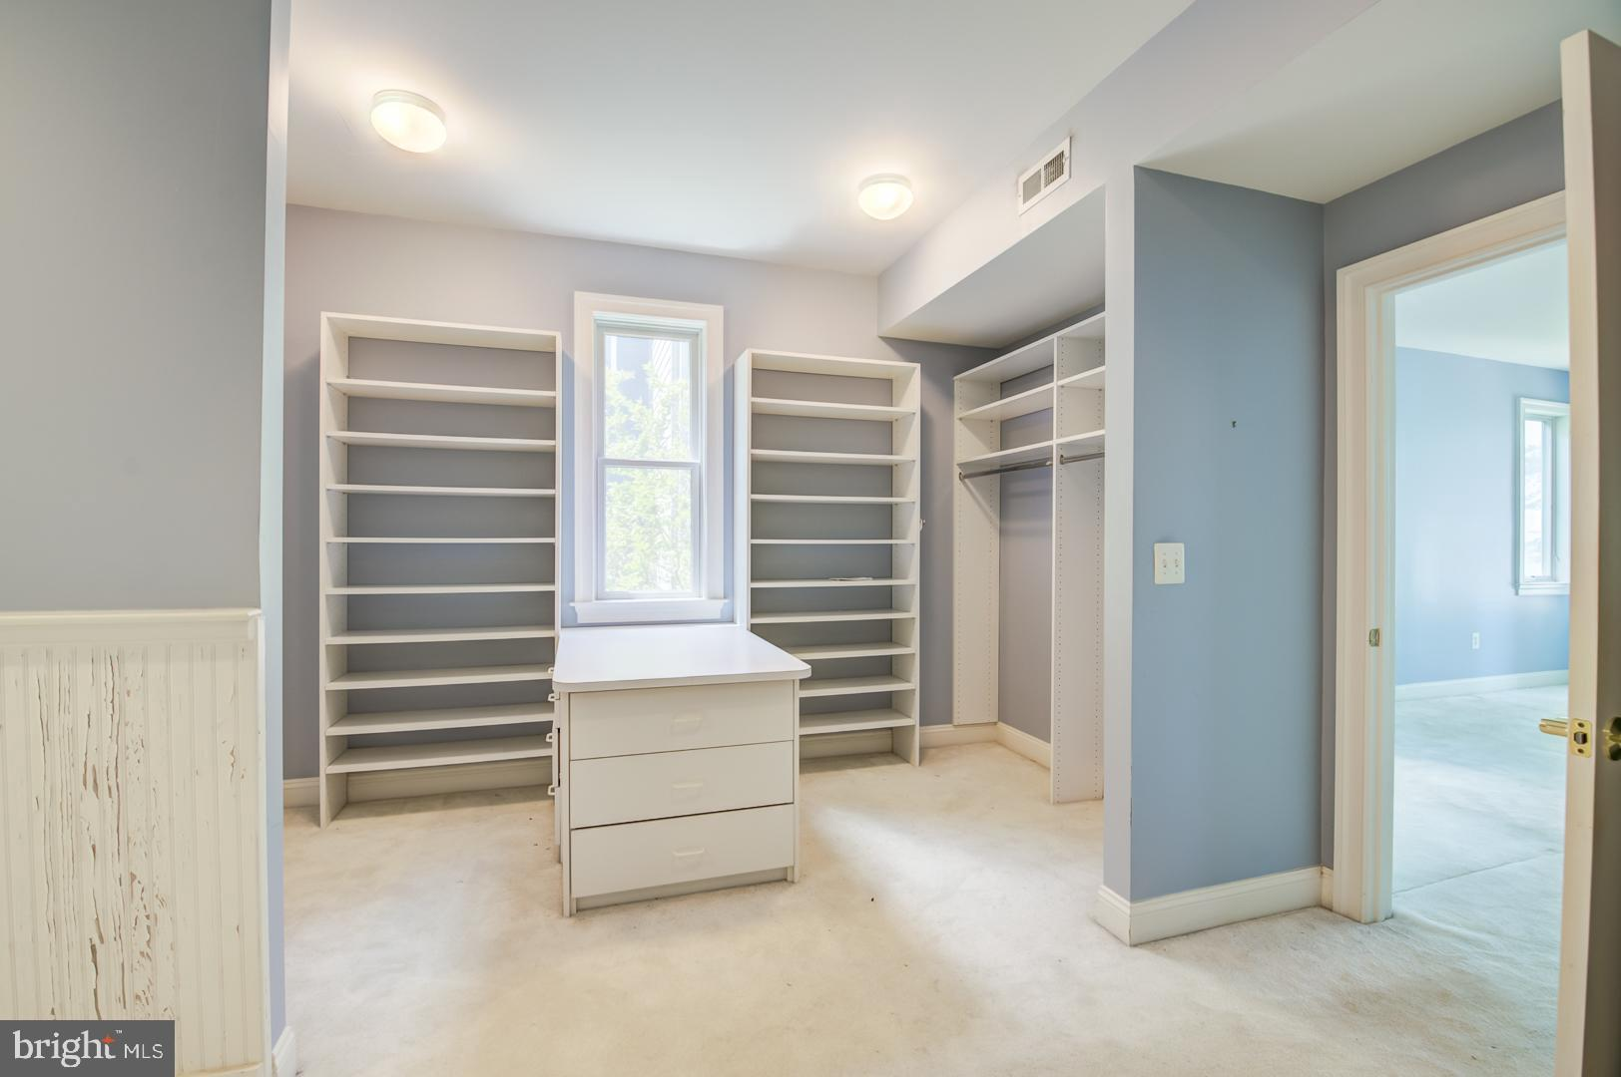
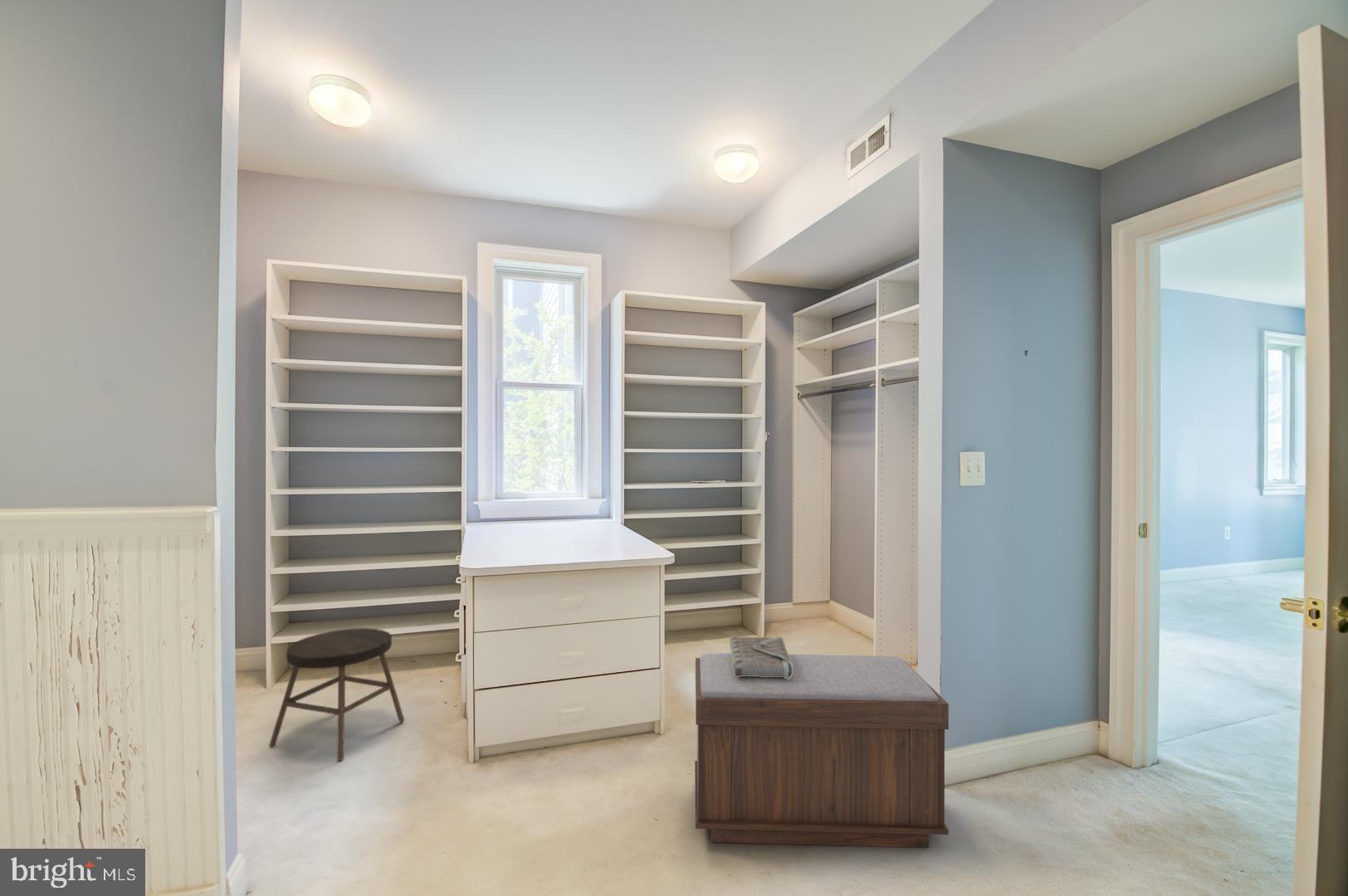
+ clutch bag (759, 652)
+ bench (808, 740)
+ stool (339, 687)
